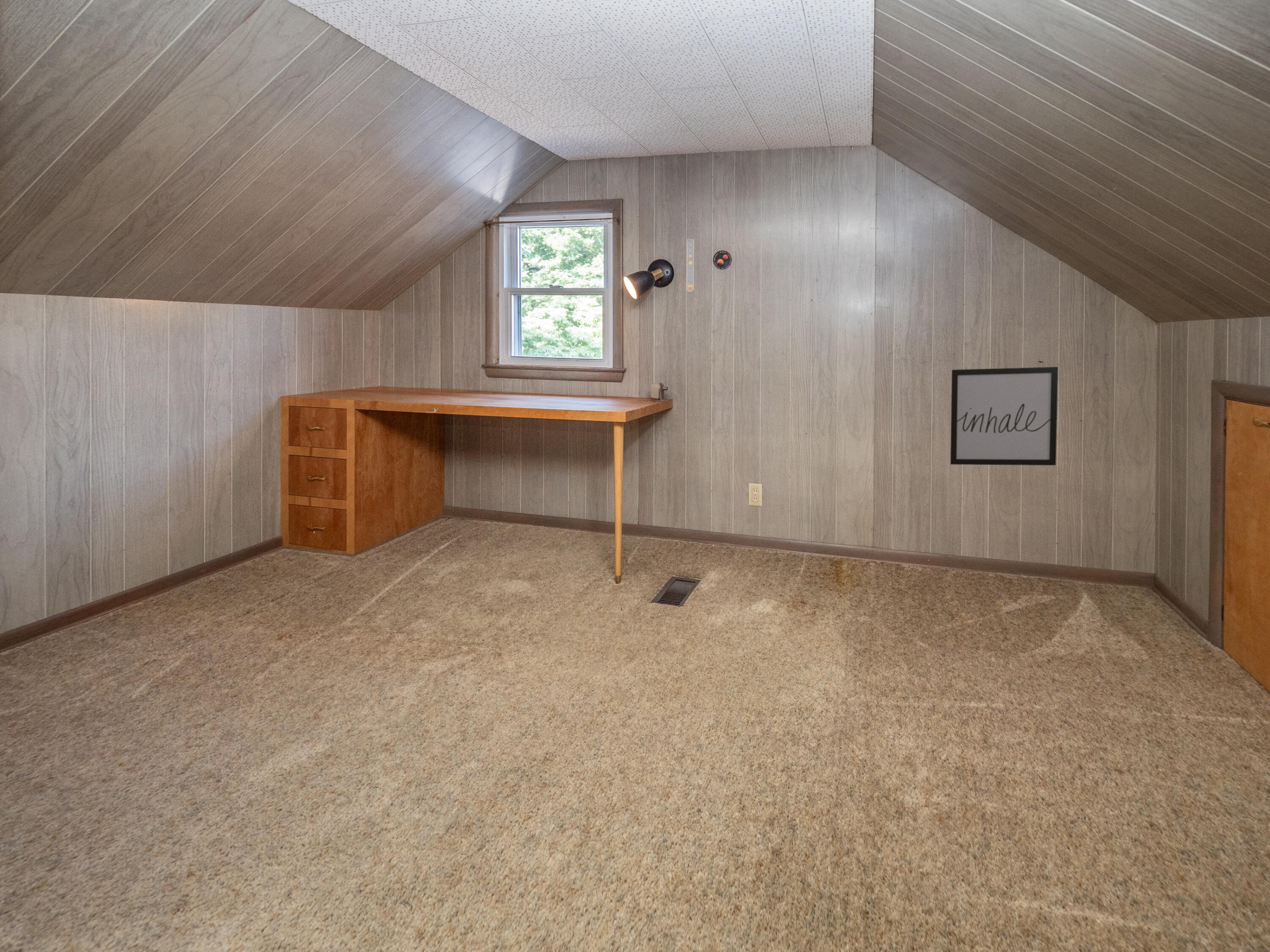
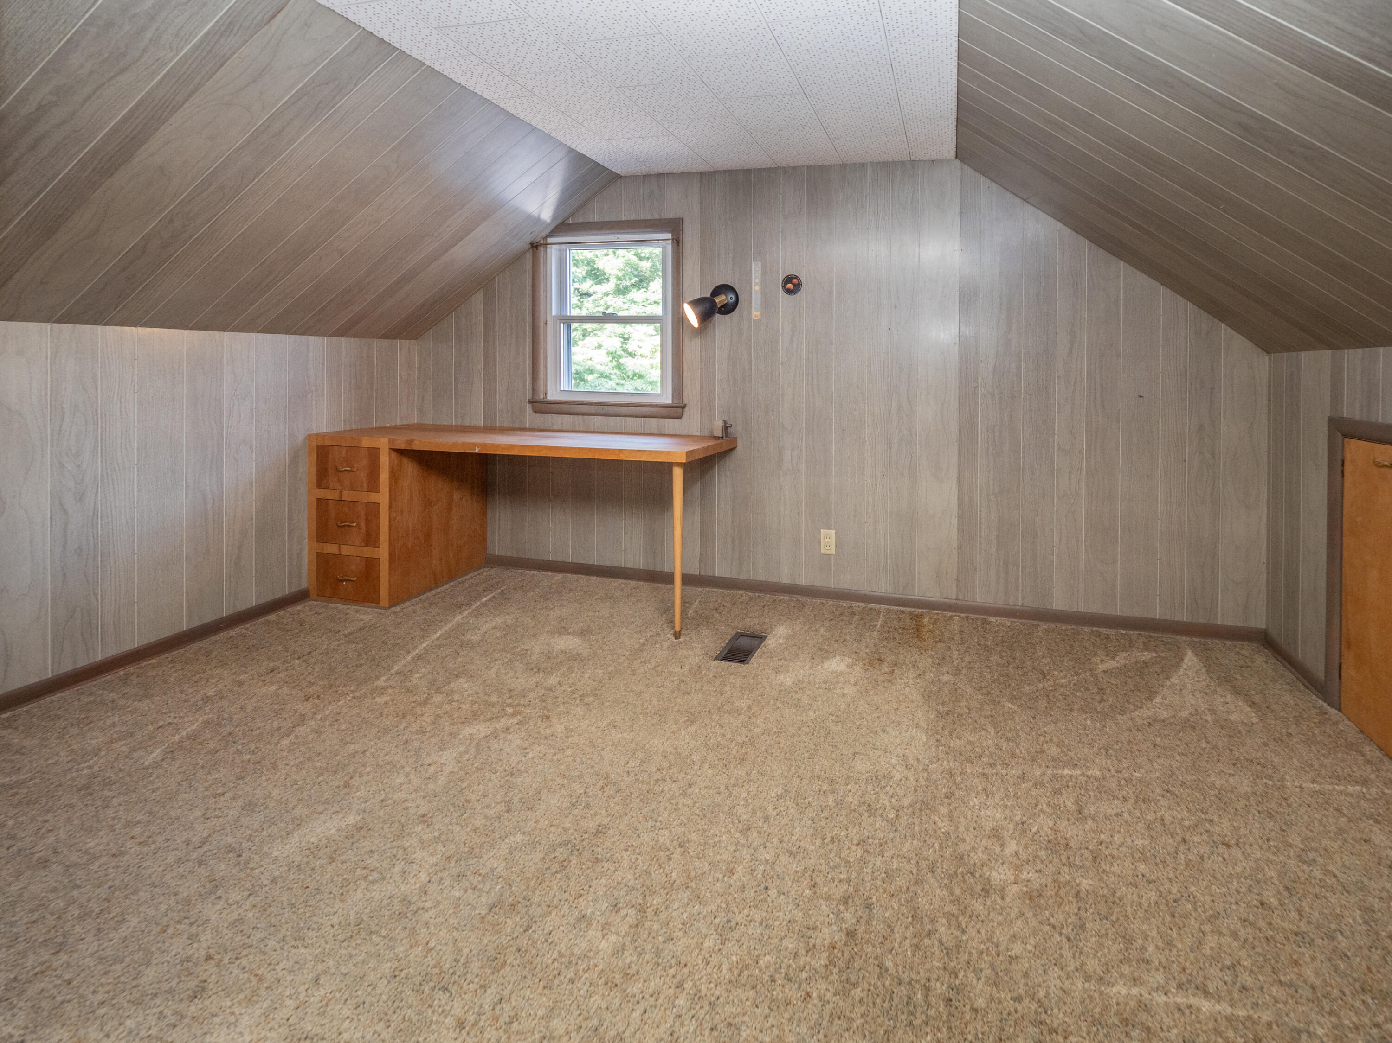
- wall art (1003, 417)
